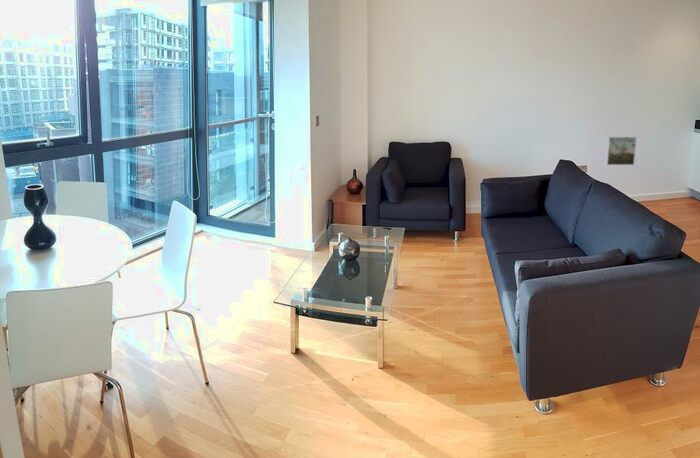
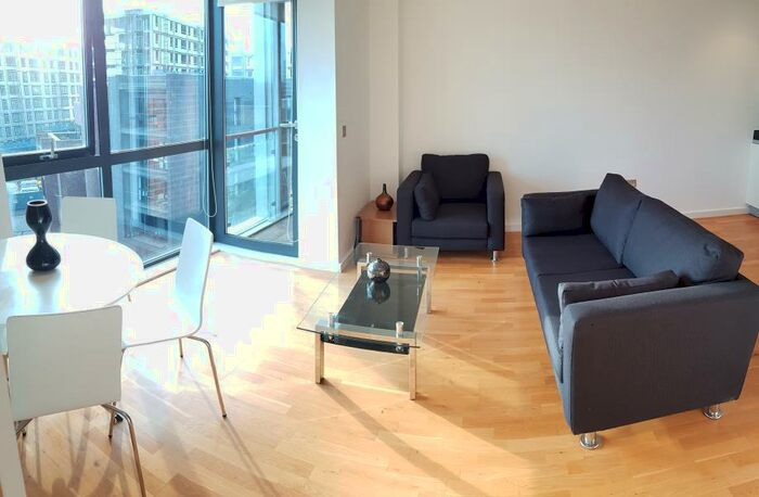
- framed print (621, 150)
